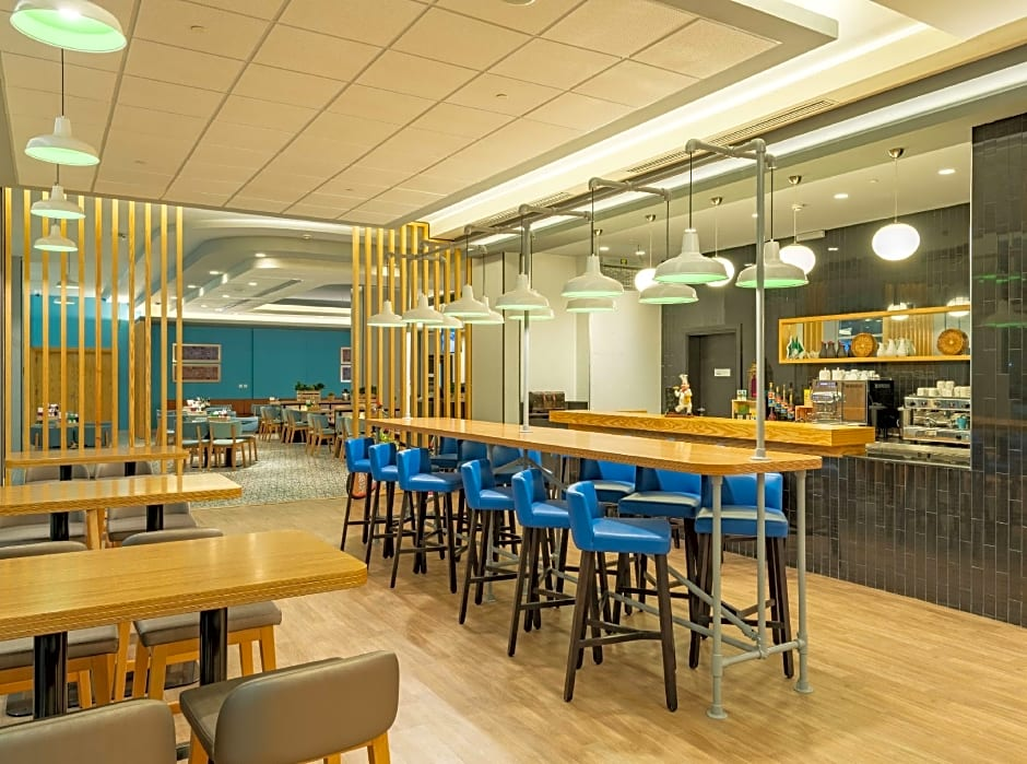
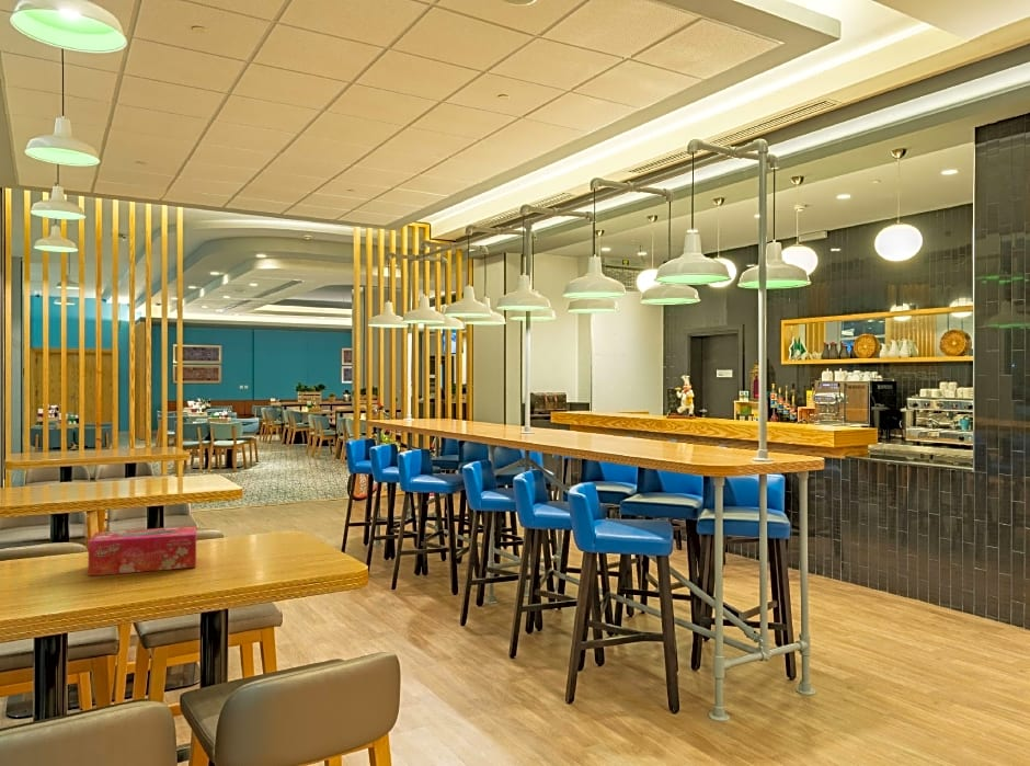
+ tissue box (145, 549)
